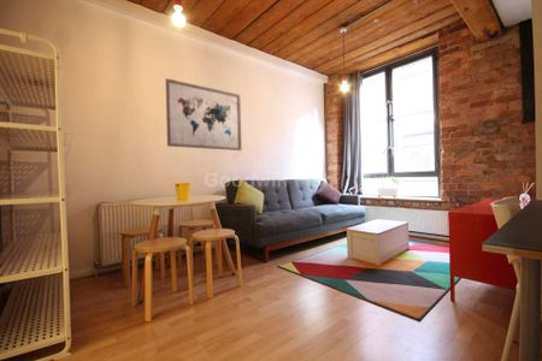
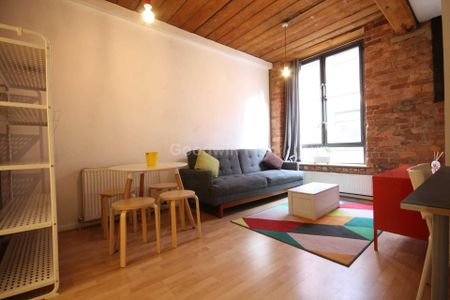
- wall art (207, 118)
